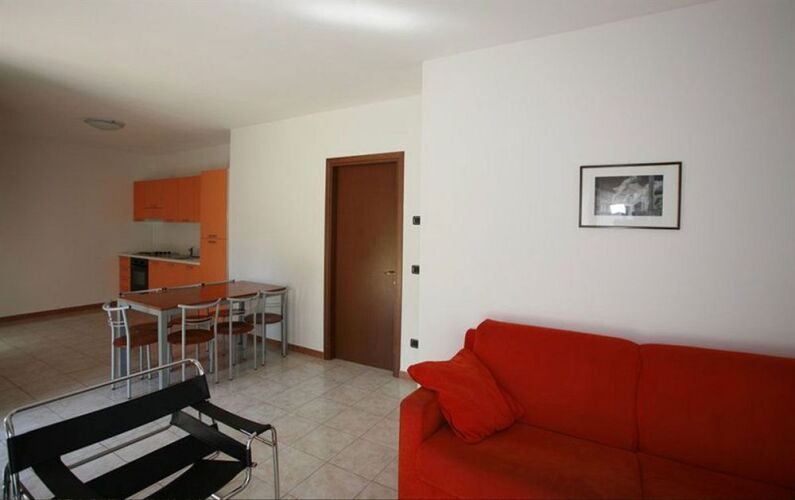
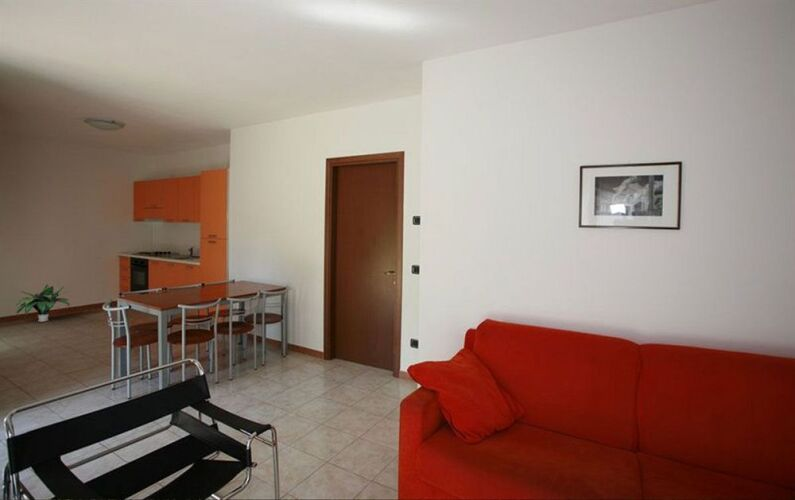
+ potted plant (45, 302)
